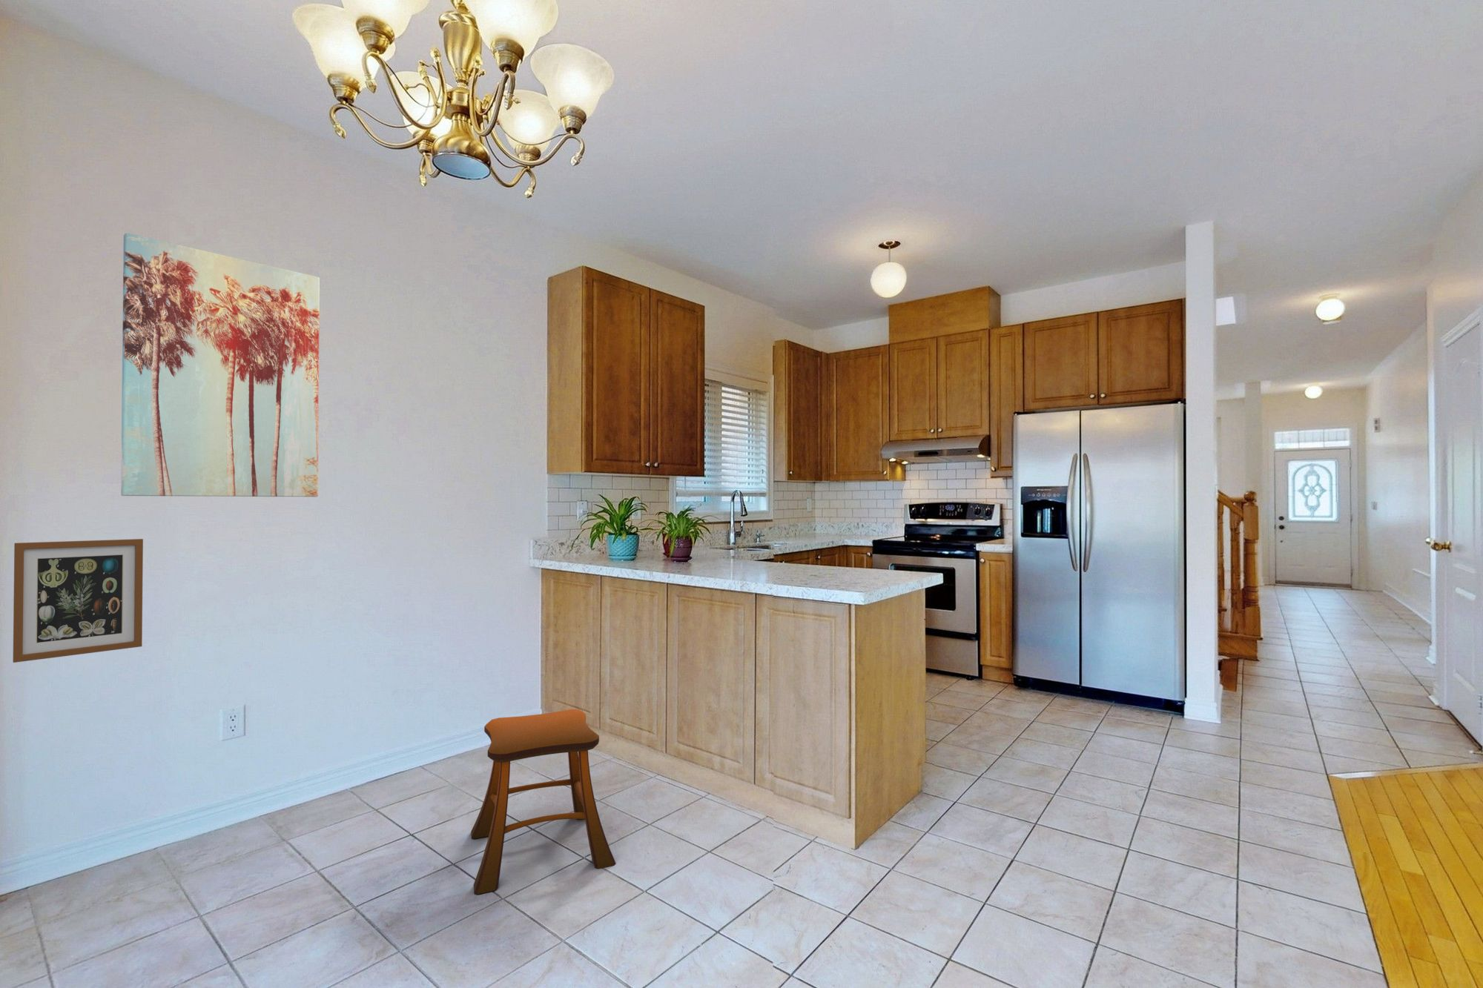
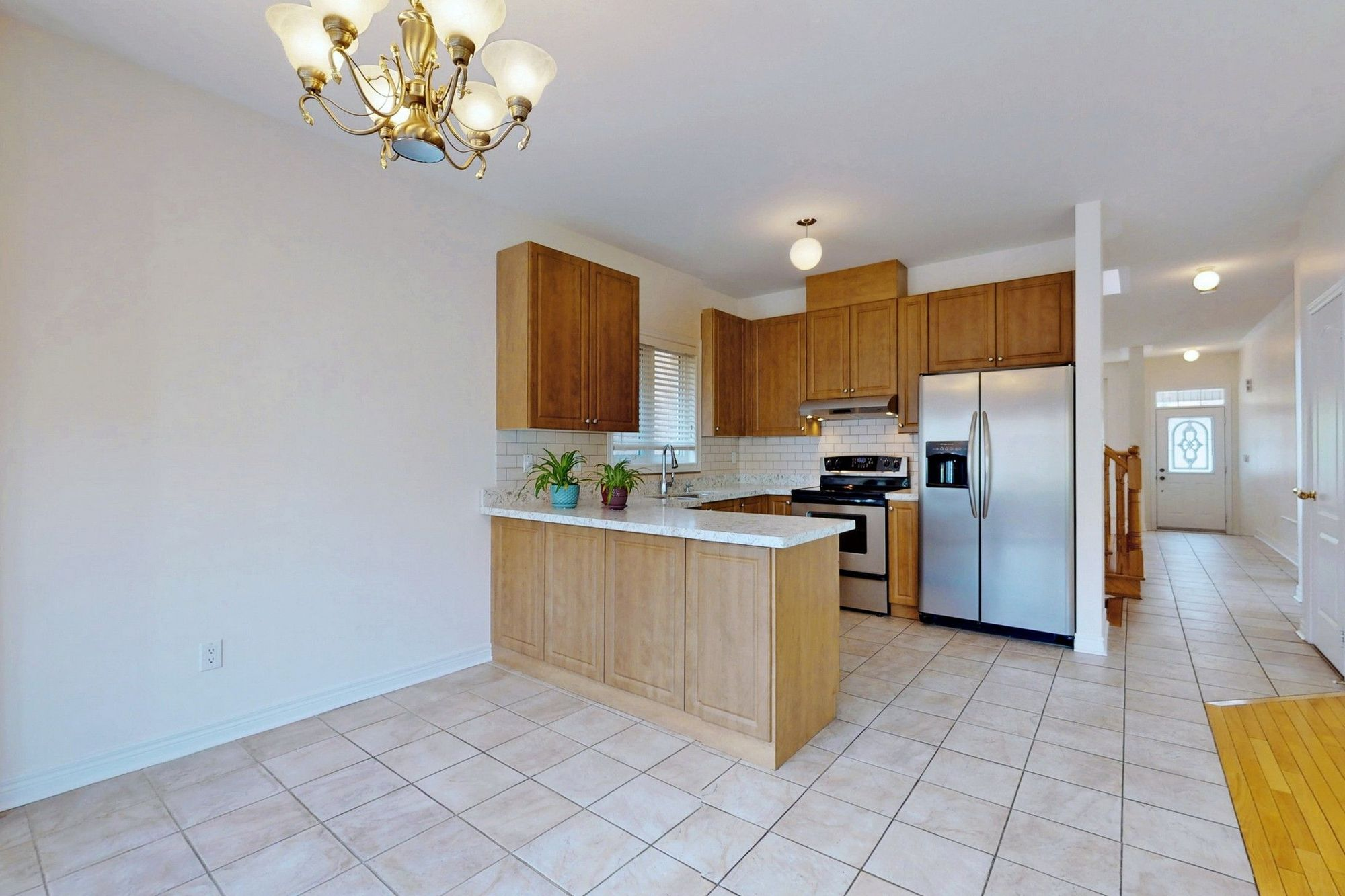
- stool (540, 786)
- wall art (229, 376)
- wall art (80, 597)
